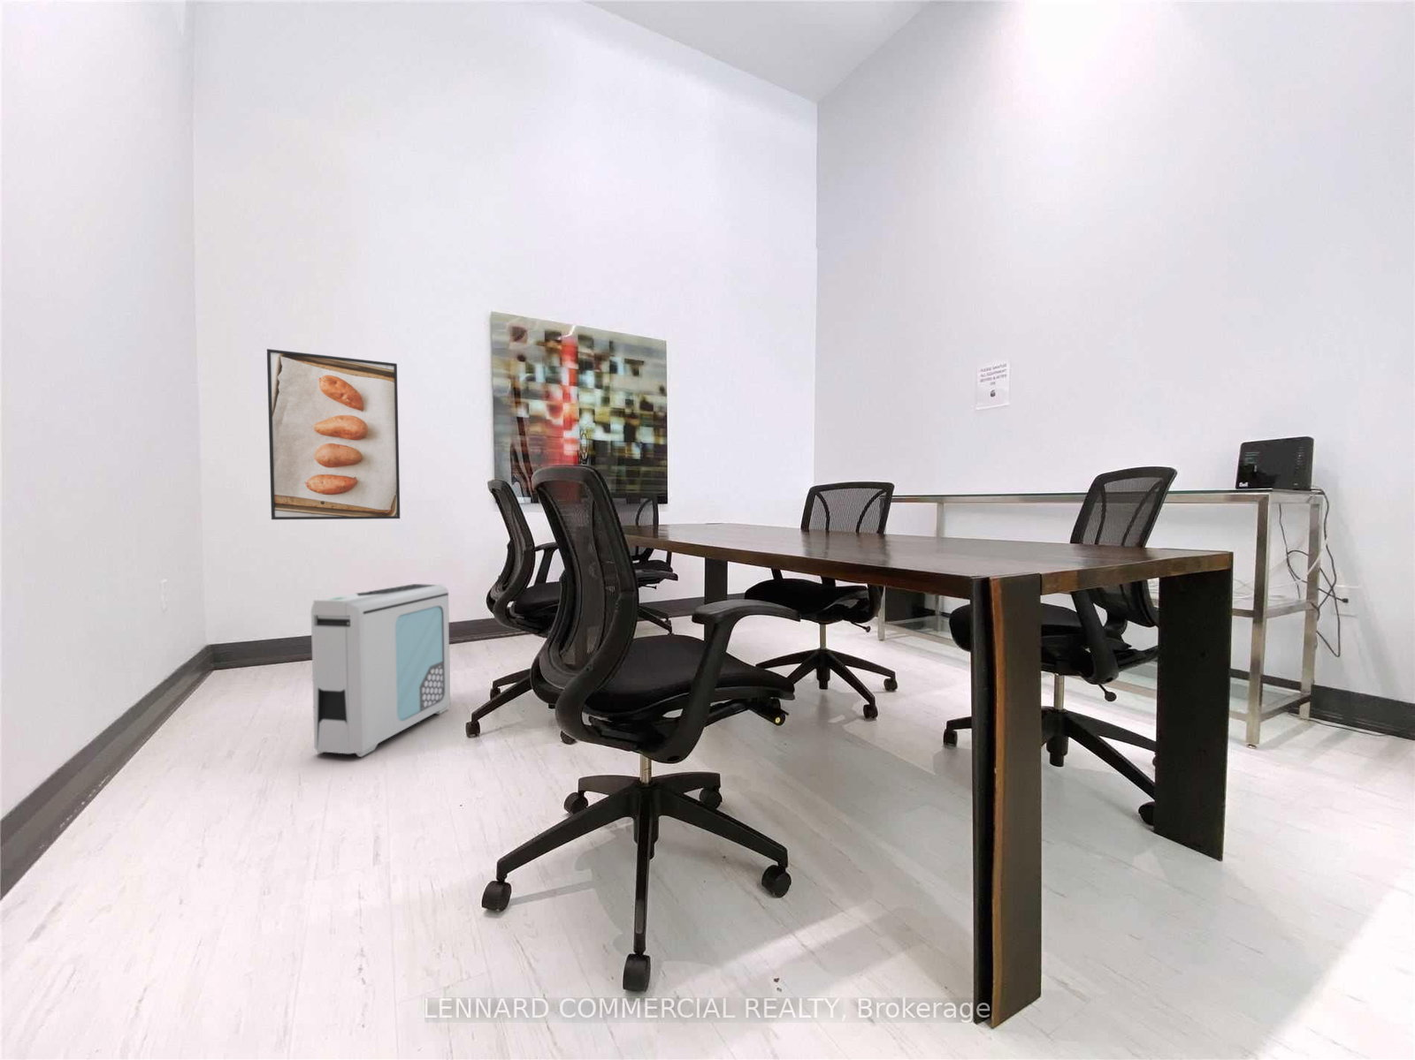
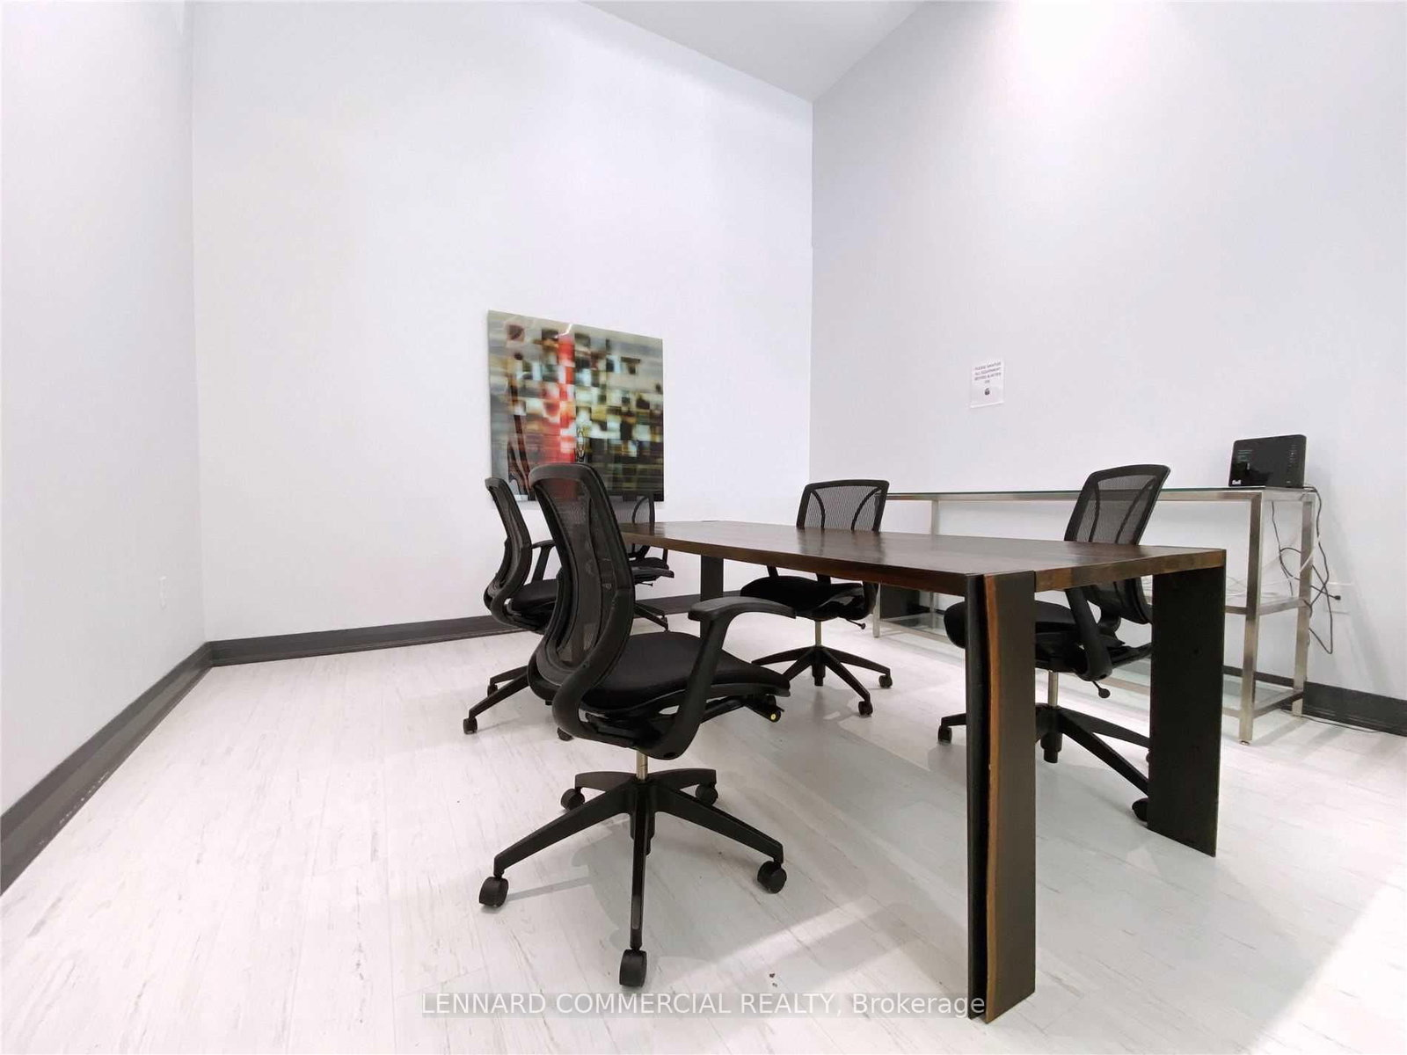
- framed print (336, 438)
- air purifier (388, 659)
